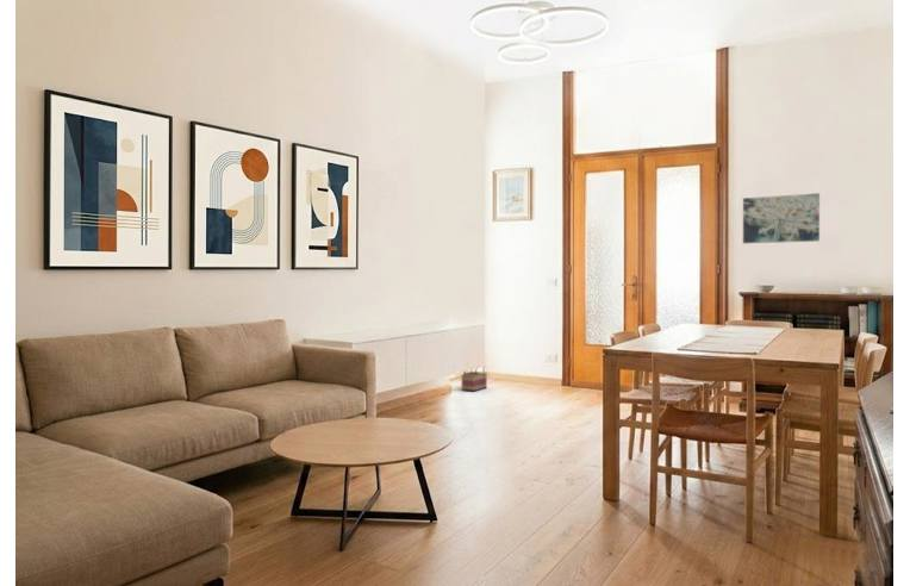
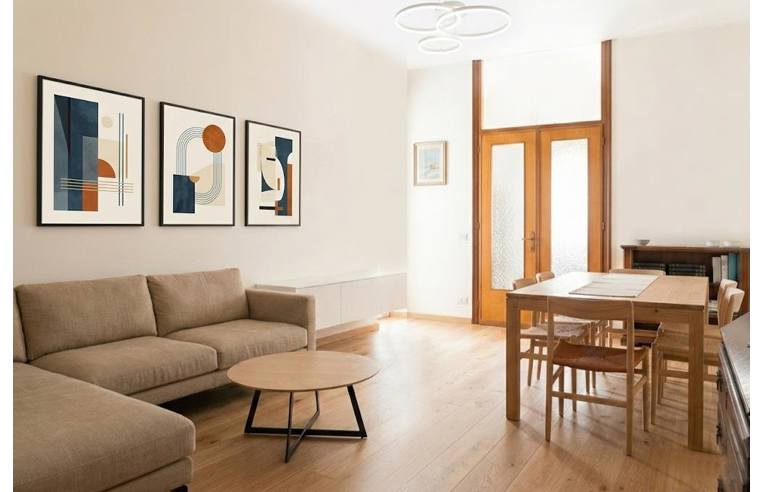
- wall art (780, 219)
- basket (474, 374)
